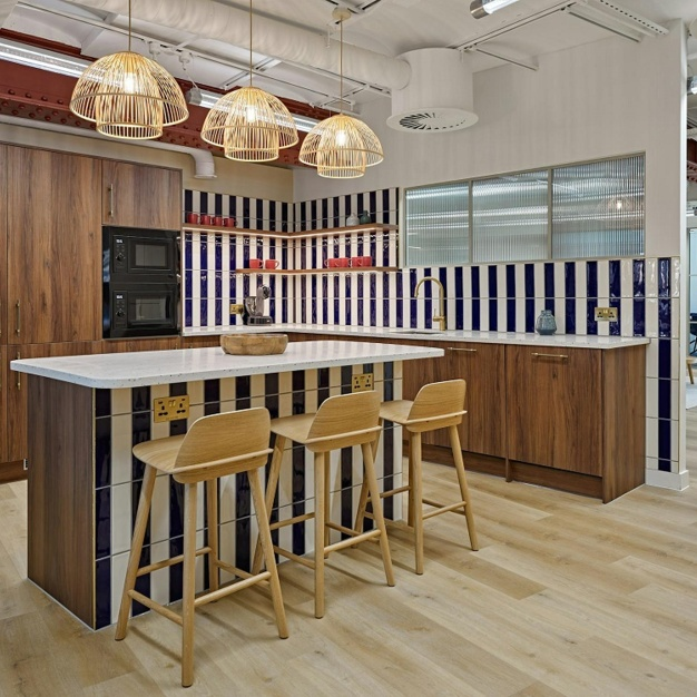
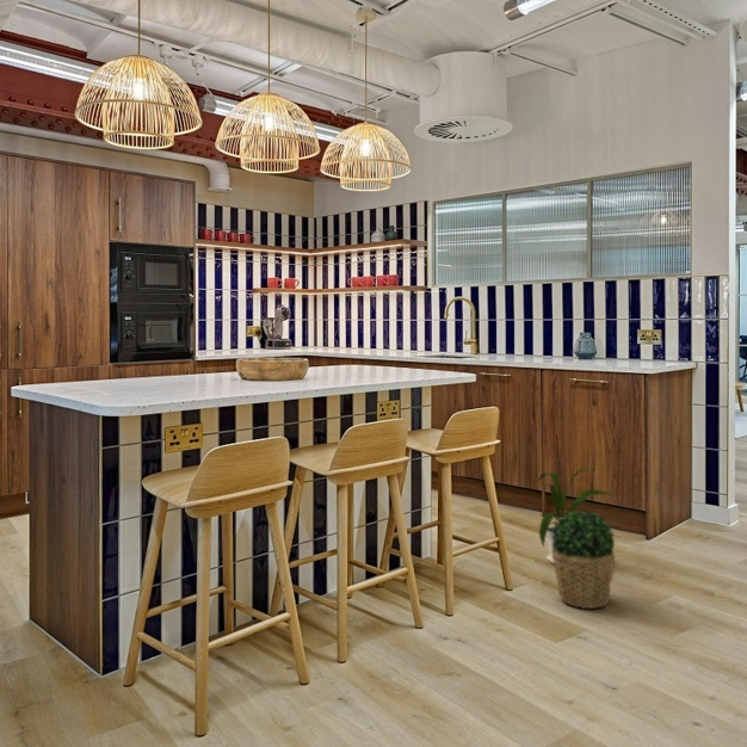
+ potted plant (582, 556)
+ house plant (566, 513)
